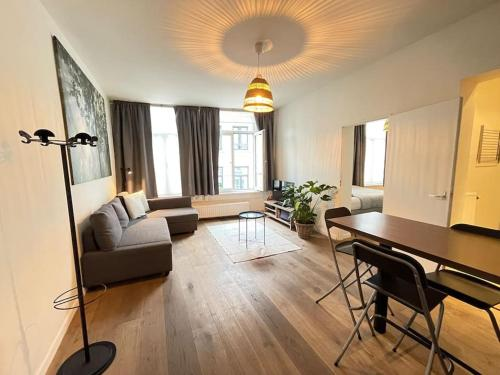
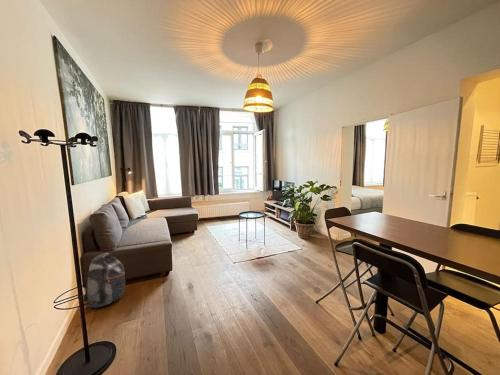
+ backpack (105, 276)
